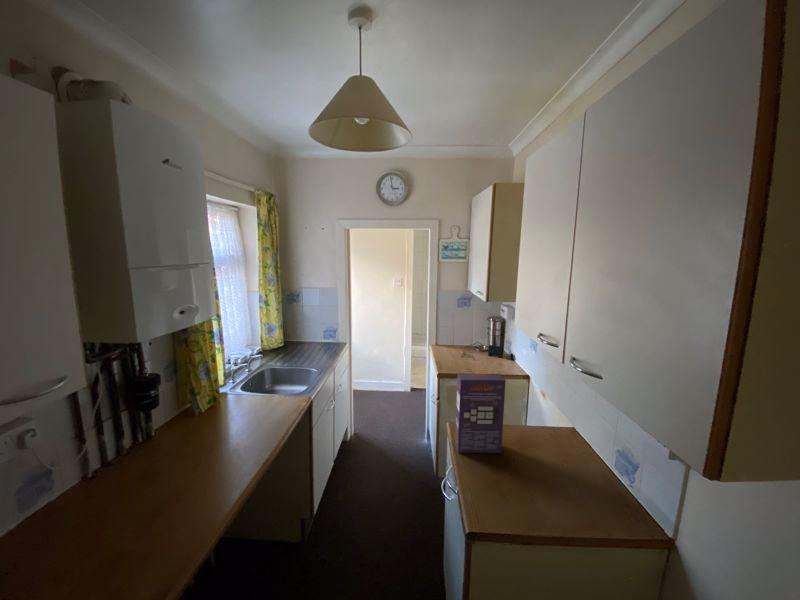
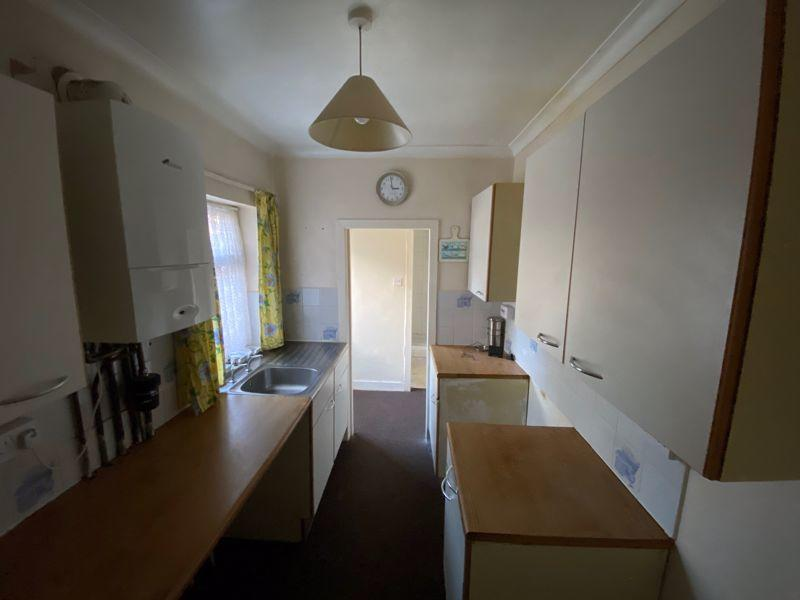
- cereal box (479, 412)
